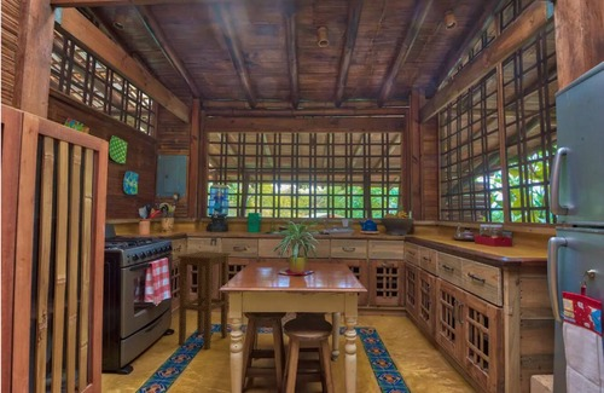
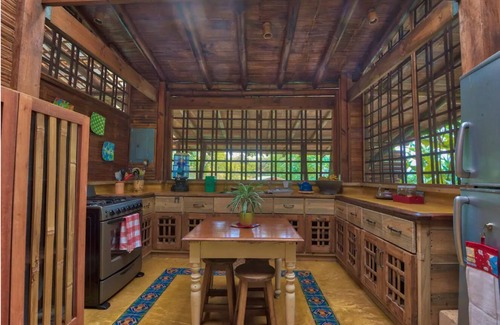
- stool (204, 296)
